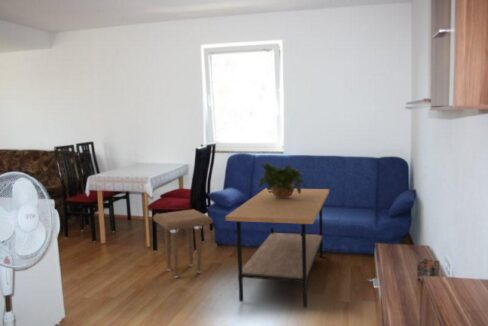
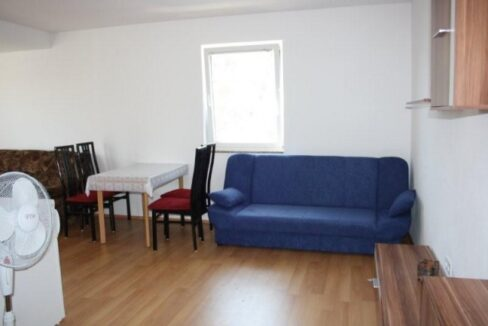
- potted plant (282, 179)
- coffee table (285, 239)
- side table (188, 243)
